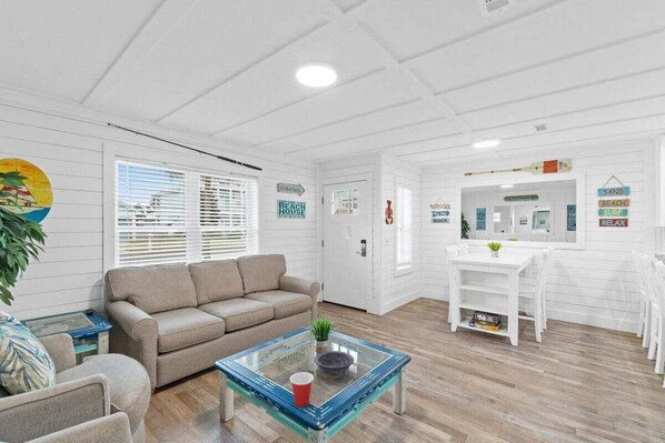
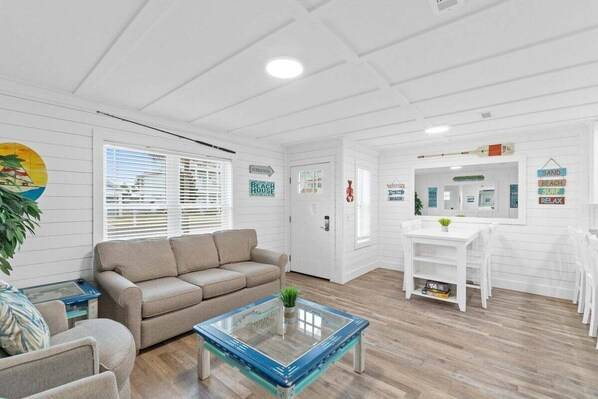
- decorative bowl (334, 366)
- cup (301, 390)
